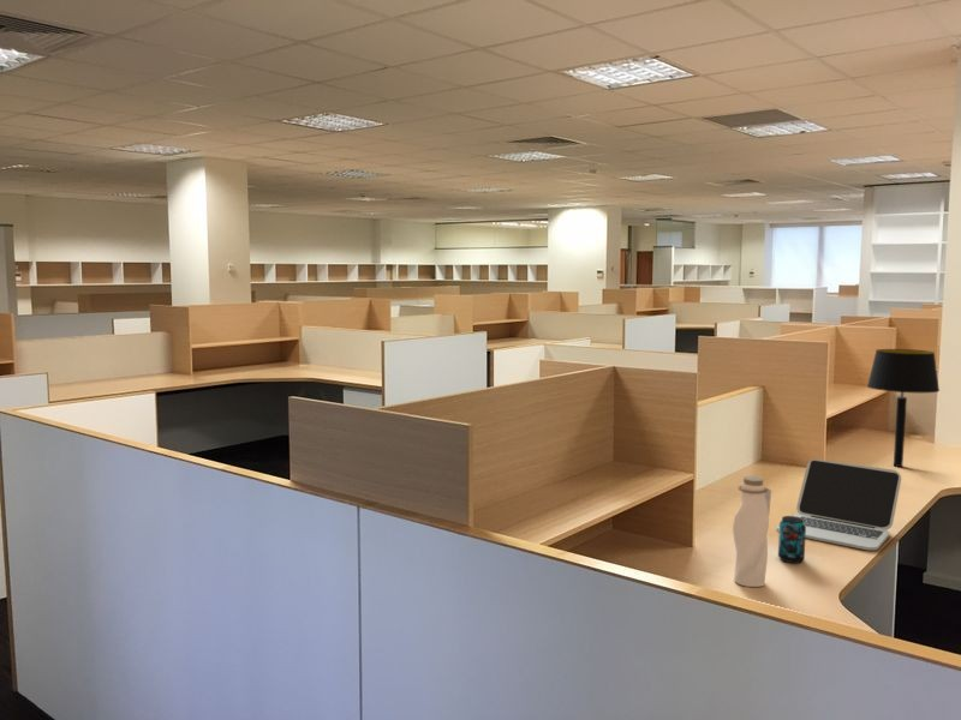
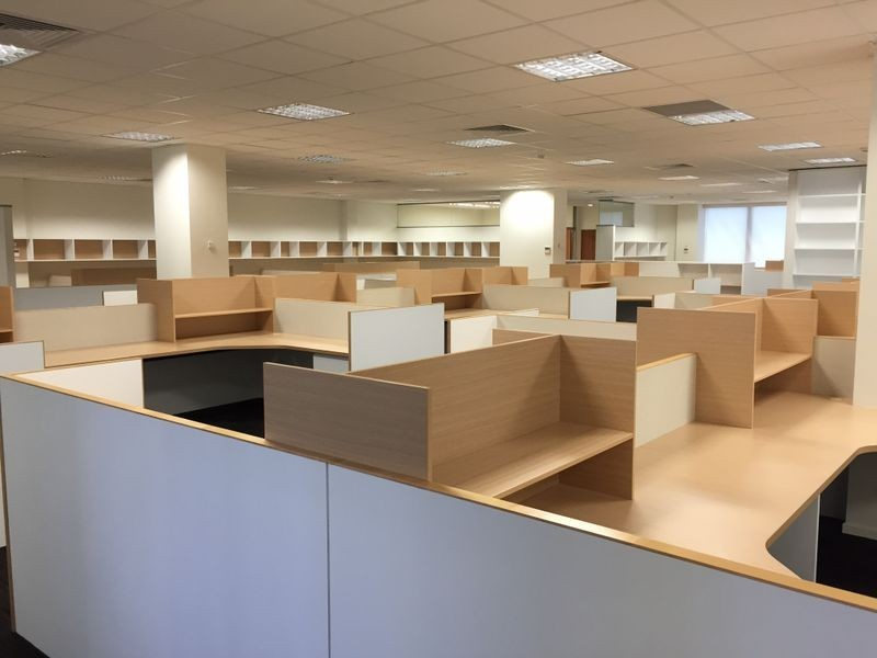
- beverage can (792, 539)
- table lamp (901, 408)
- water bottle (752, 529)
- laptop (838, 500)
